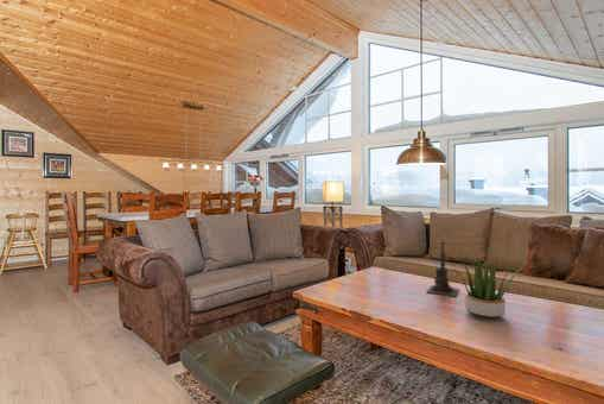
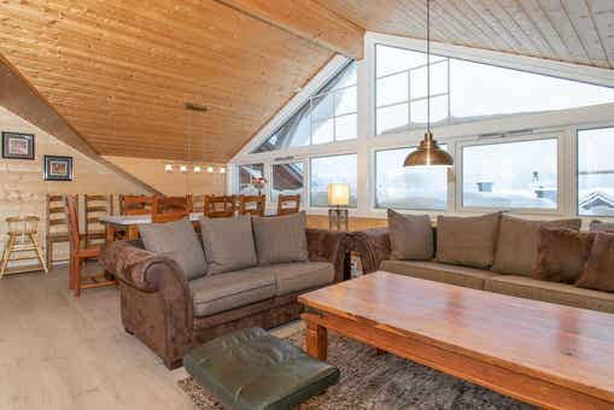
- candle holder (443, 261)
- potted plant (484, 284)
